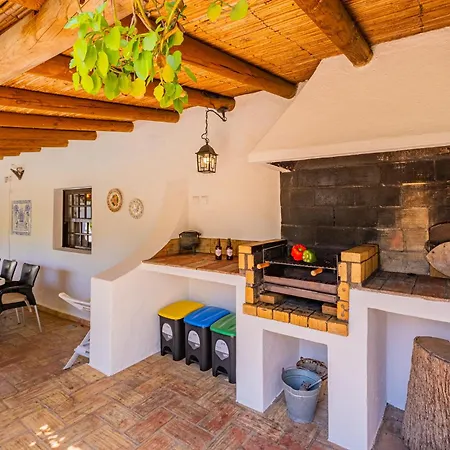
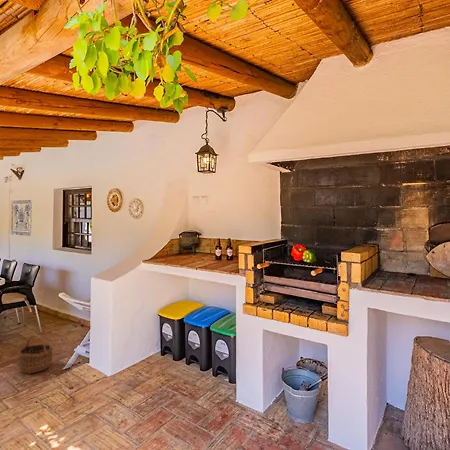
+ wicker basket (35, 352)
